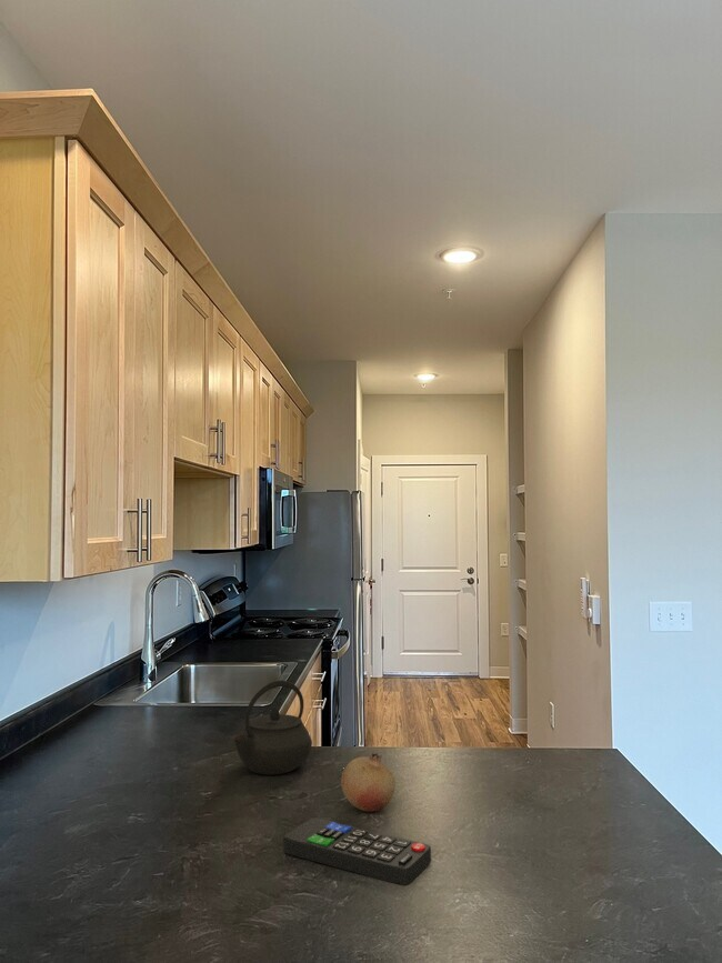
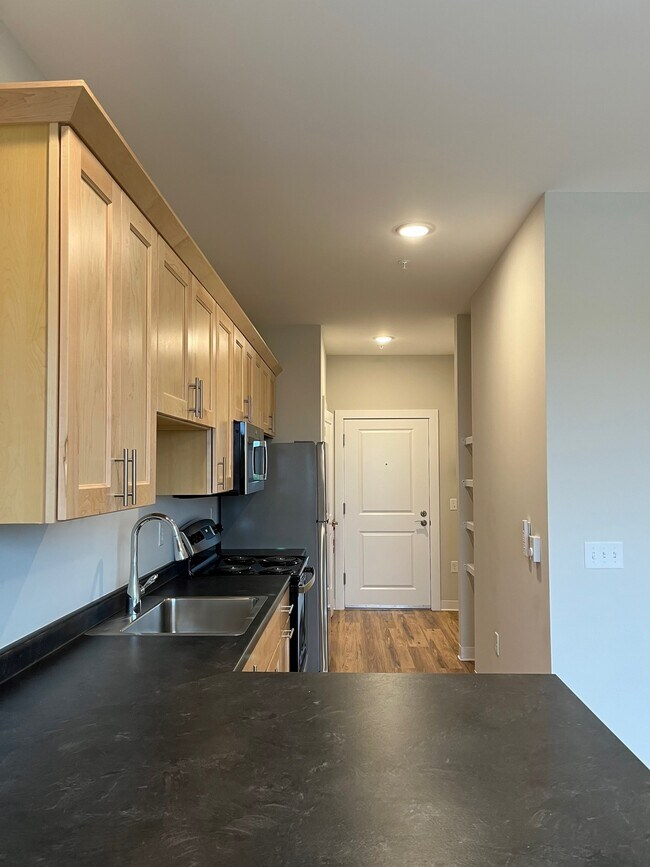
- fruit (368, 780)
- remote control (355, 847)
- kettle (270, 725)
